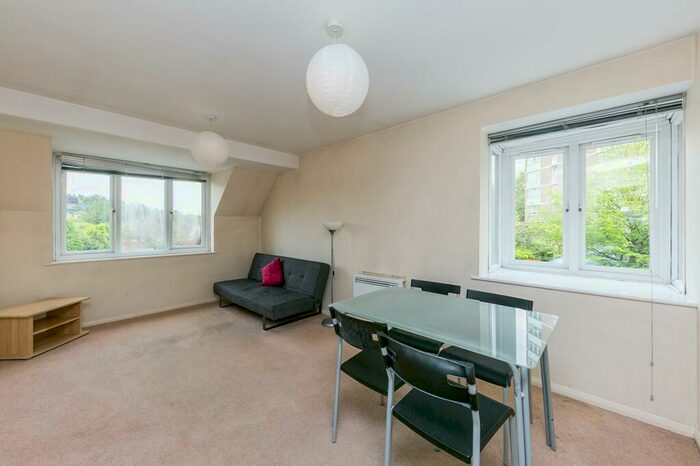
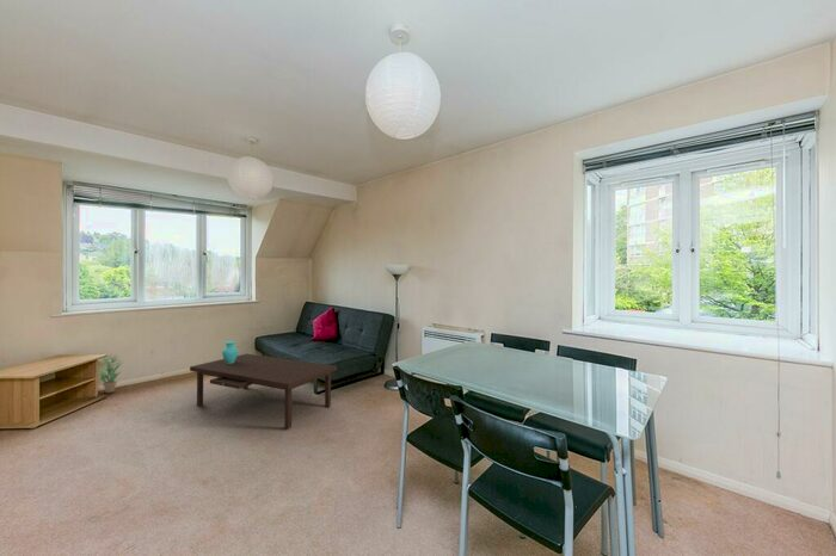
+ potted plant (109, 372)
+ coffee table (258, 377)
